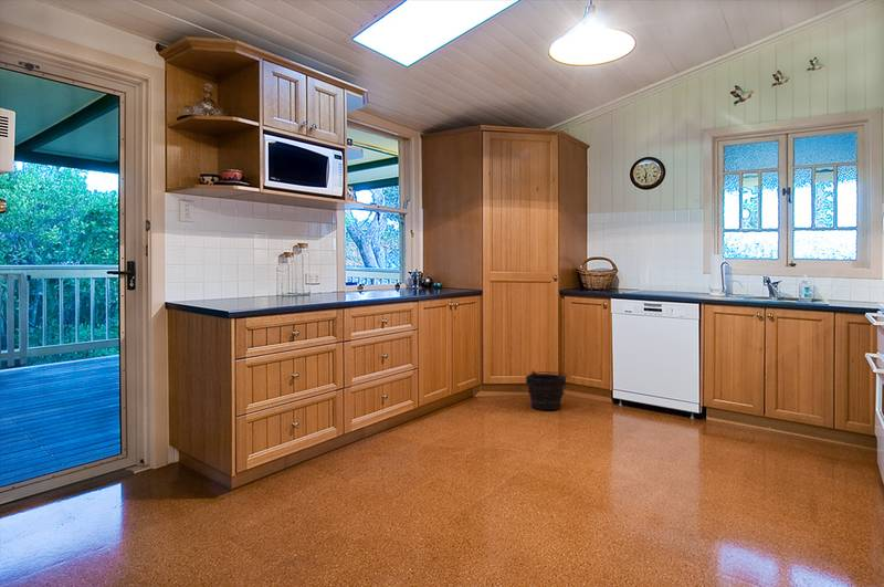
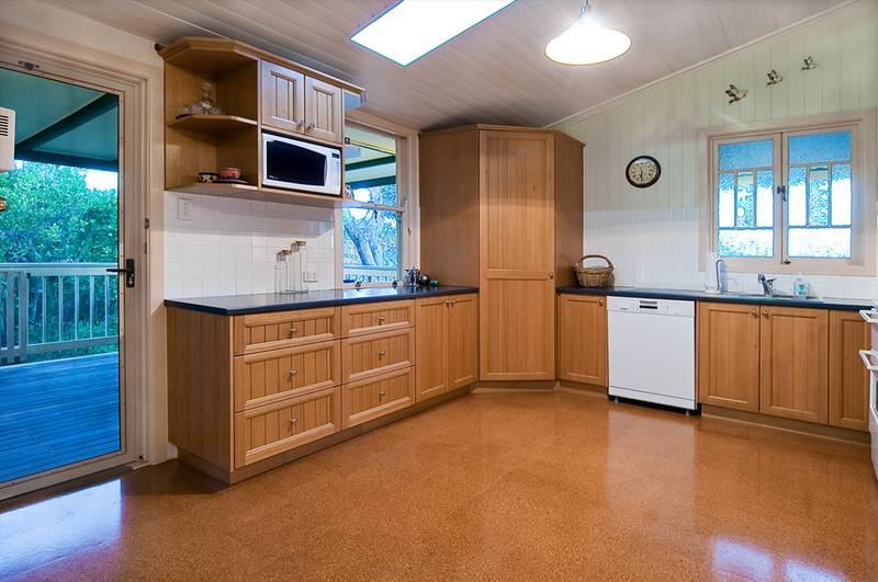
- bucket (546, 390)
